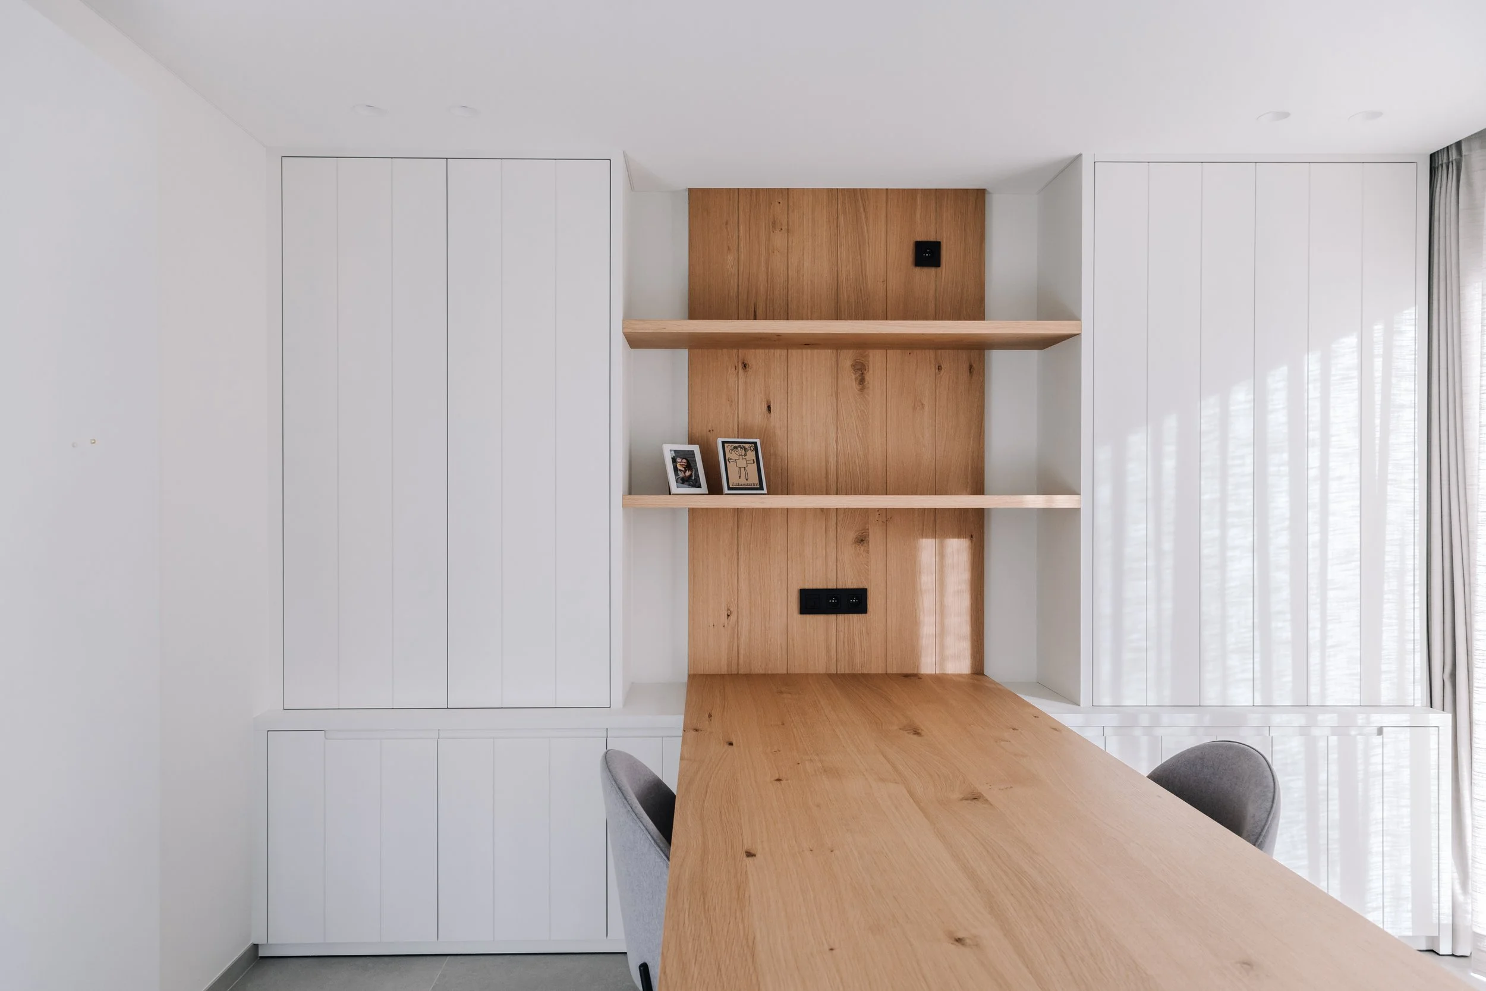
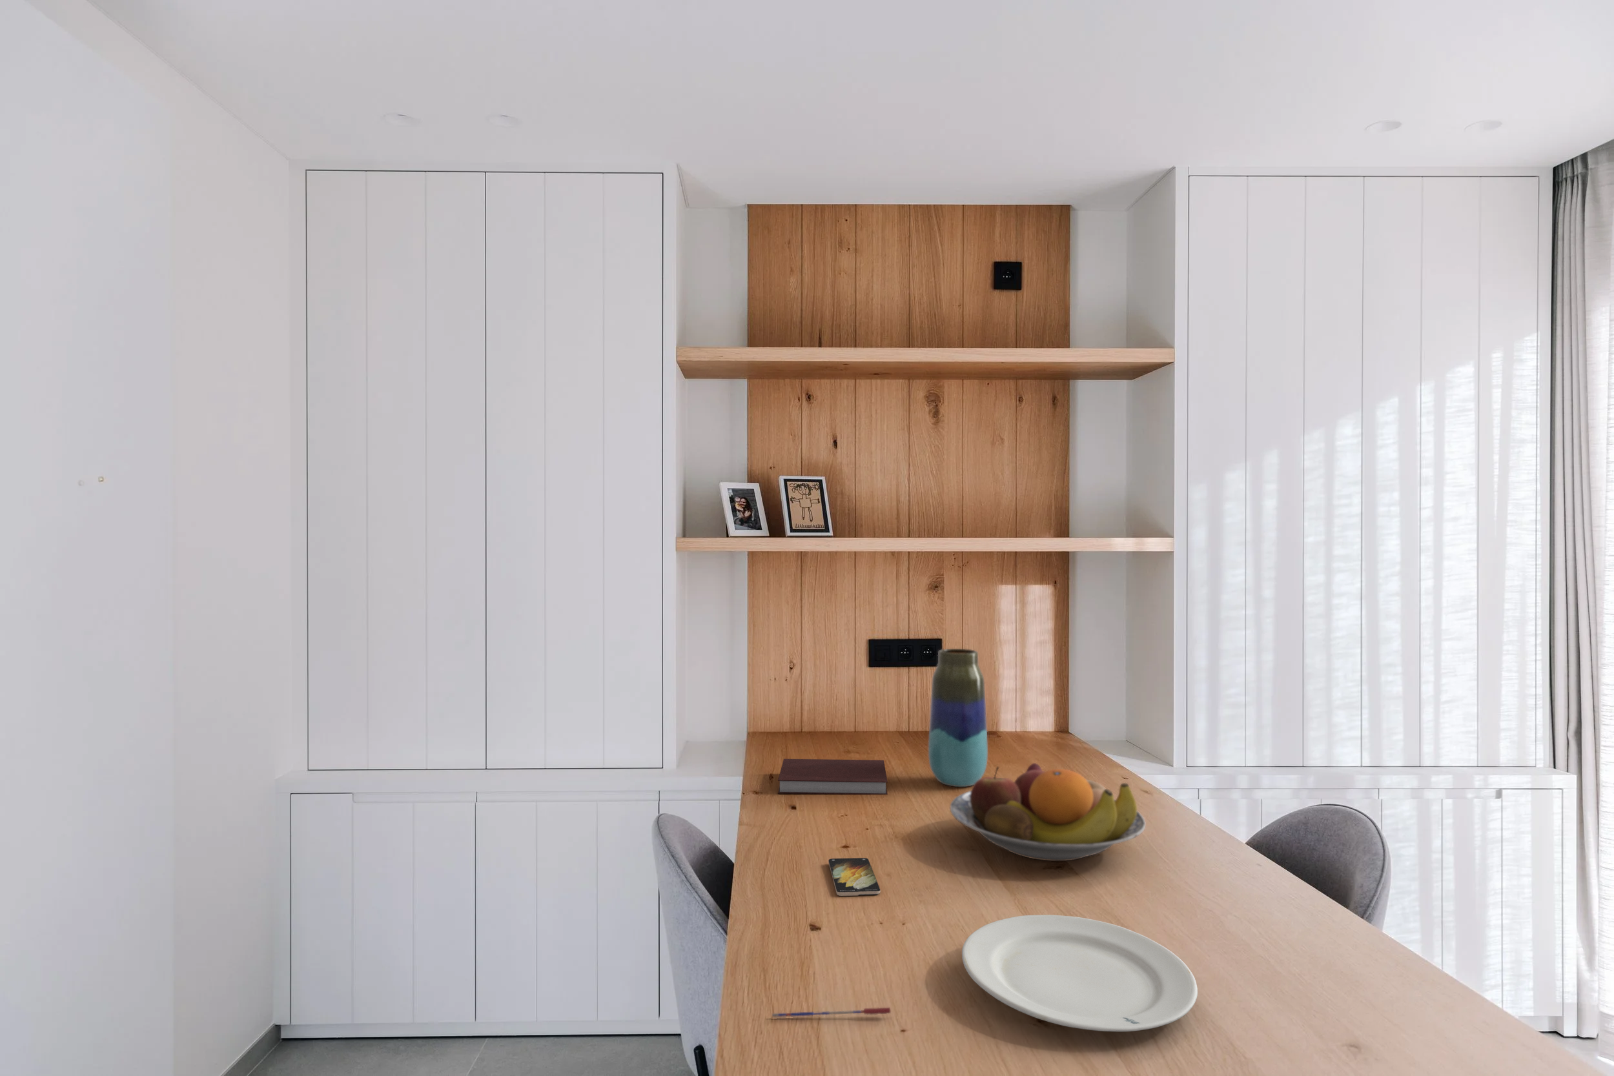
+ fruit bowl (1045, 805)
+ vase (957, 717)
+ smartphone (853, 875)
+ chinaware (1075, 974)
+ pen (831, 1012)
+ notebook (833, 776)
